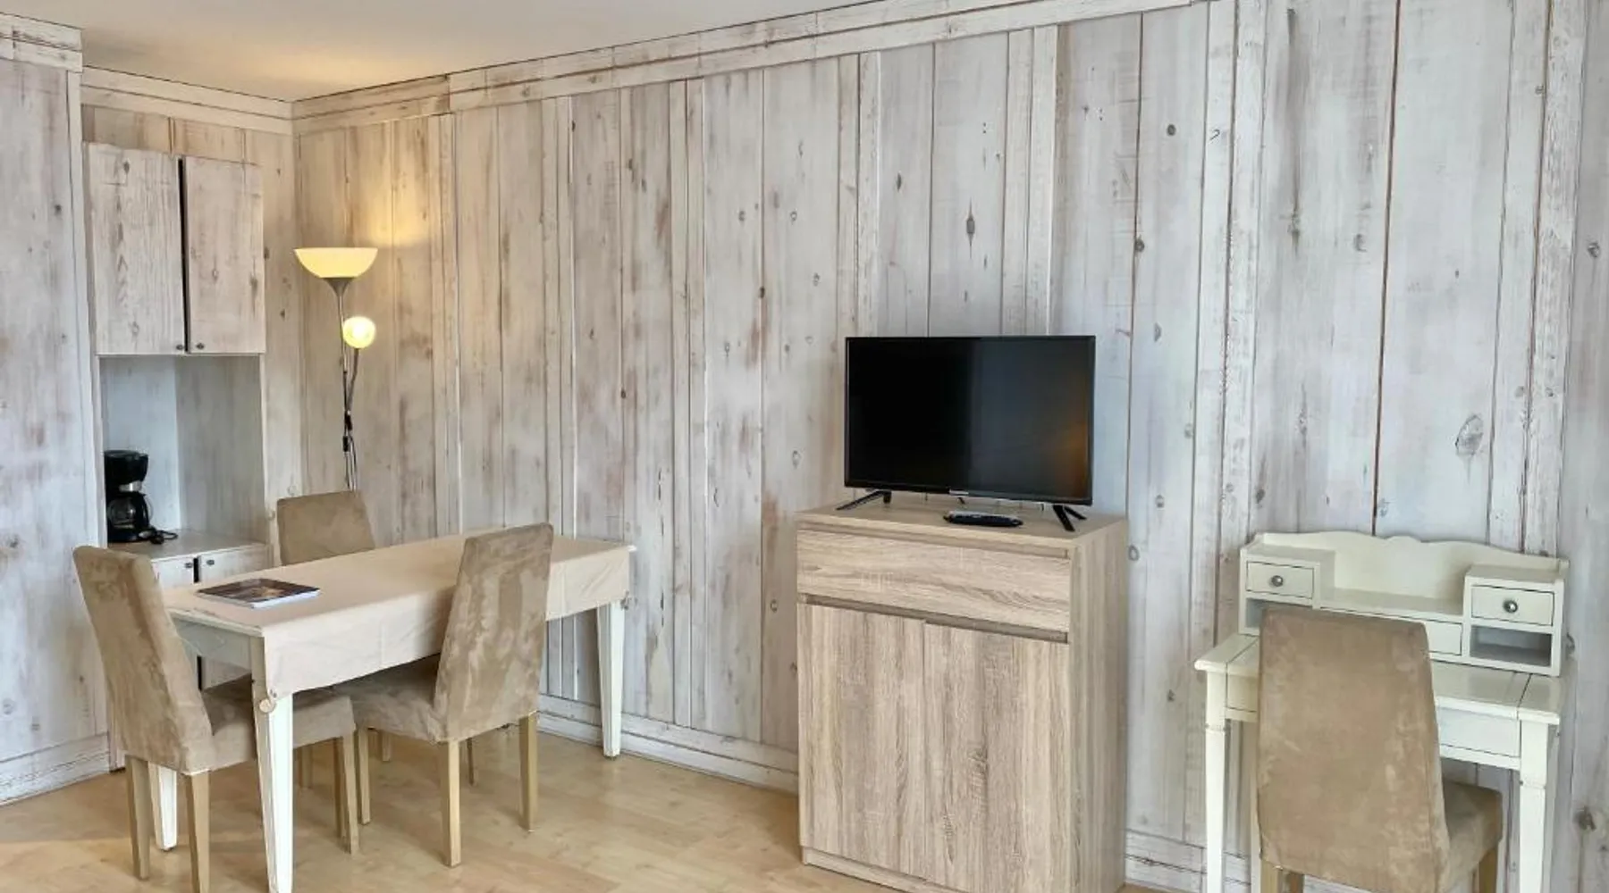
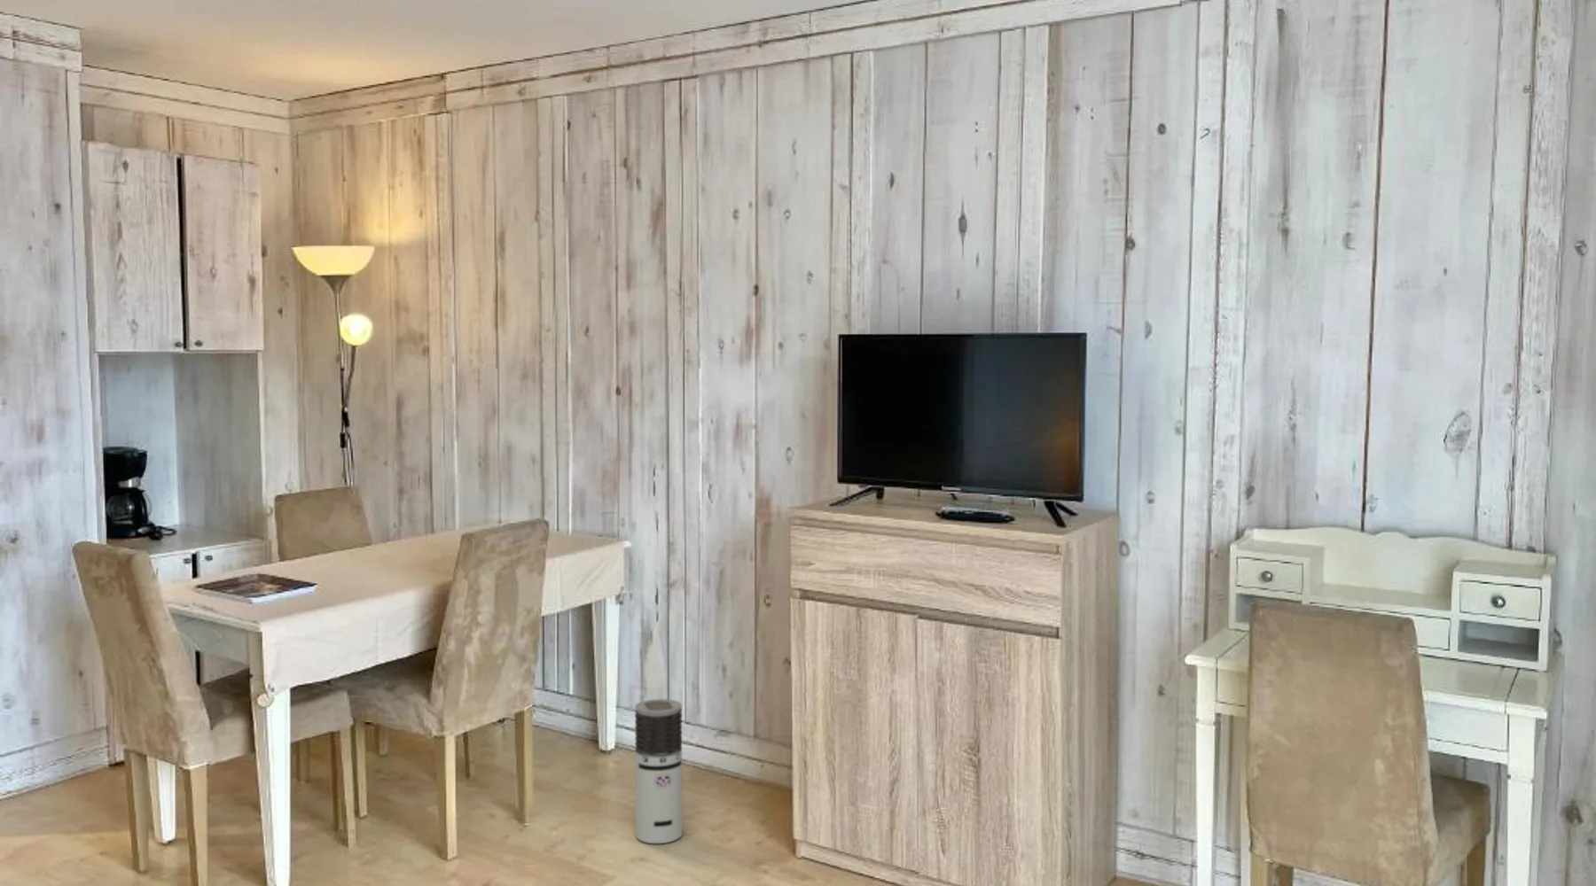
+ air purifier (658, 770)
